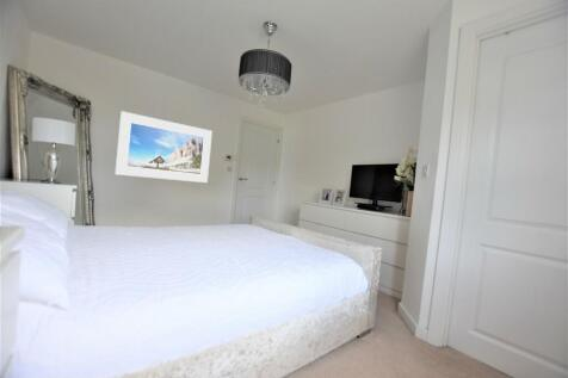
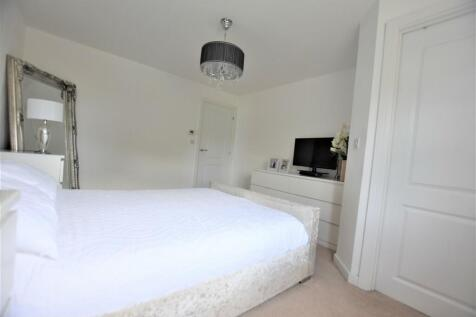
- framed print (168, 150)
